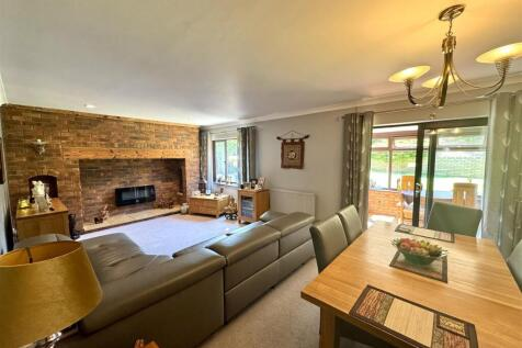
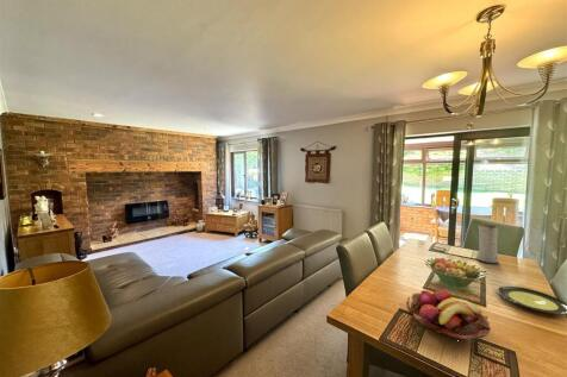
+ fruit basket (444, 310)
+ plate (531, 300)
+ vase (488, 243)
